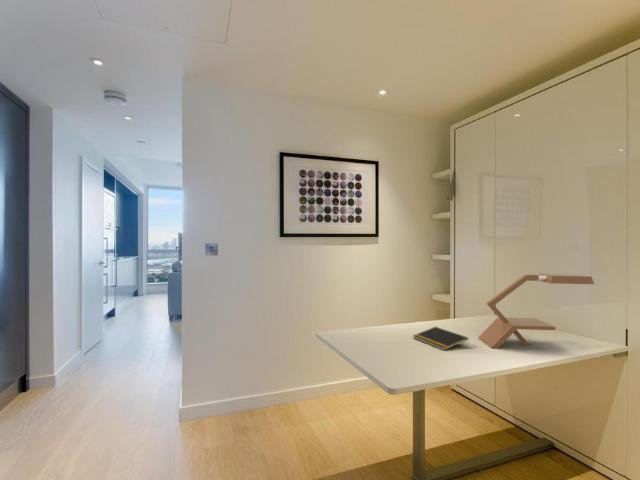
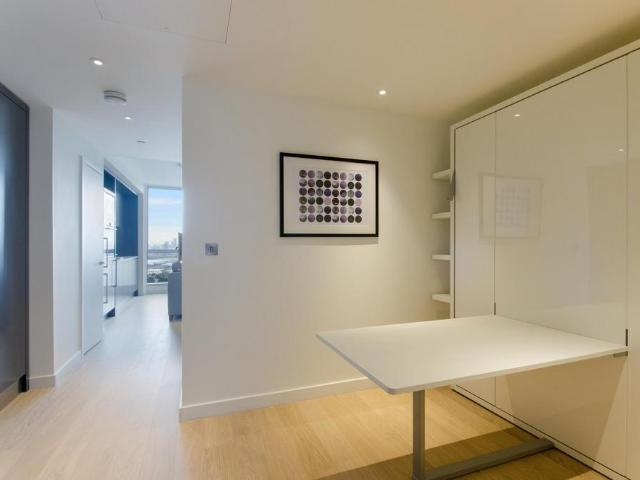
- notepad (439, 337)
- desk lamp (534, 318)
